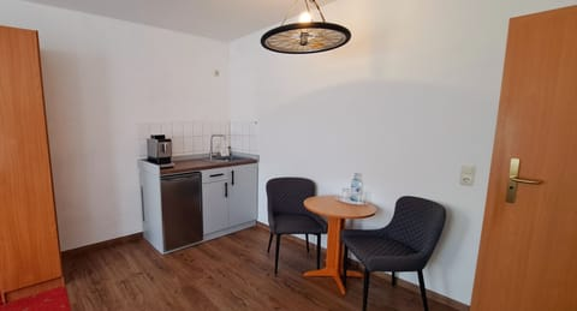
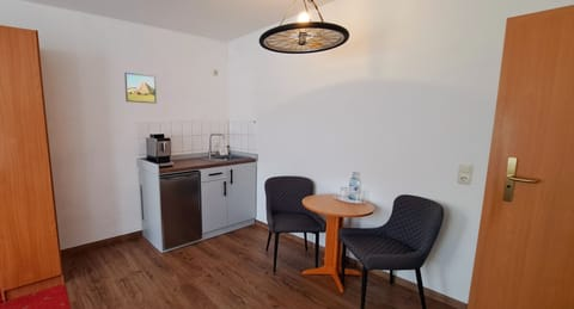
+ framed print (141, 88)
